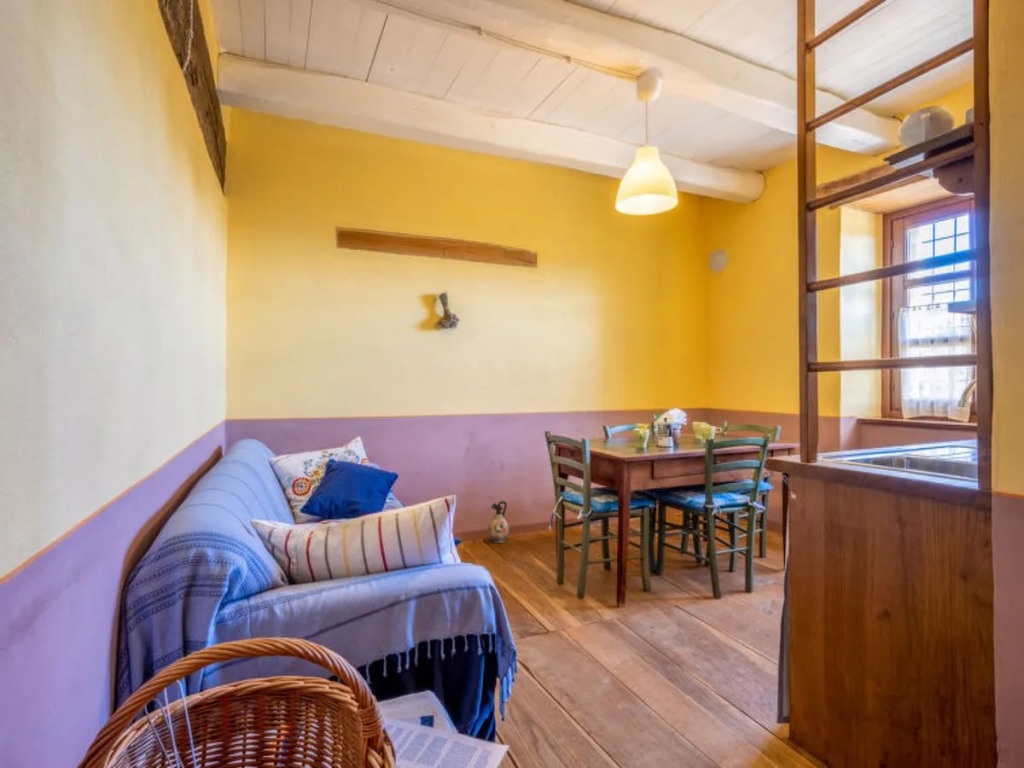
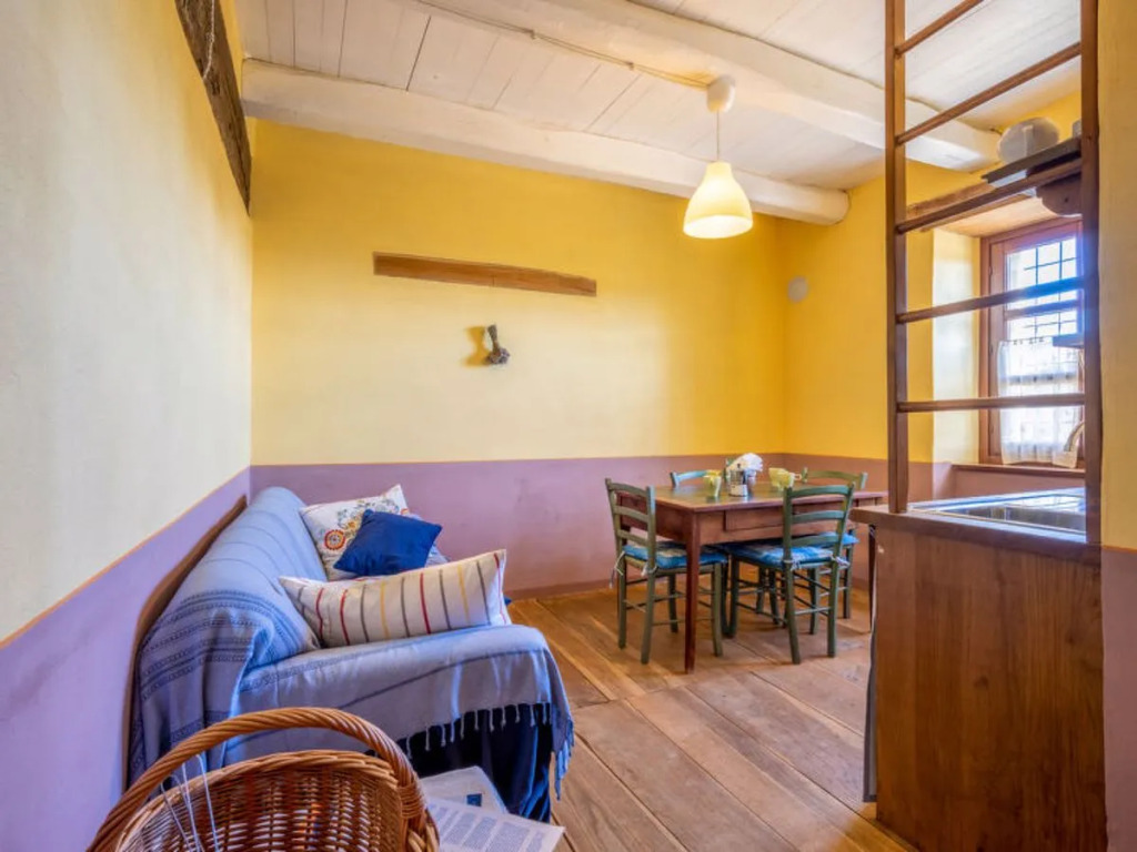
- ceramic jug (499, 521)
